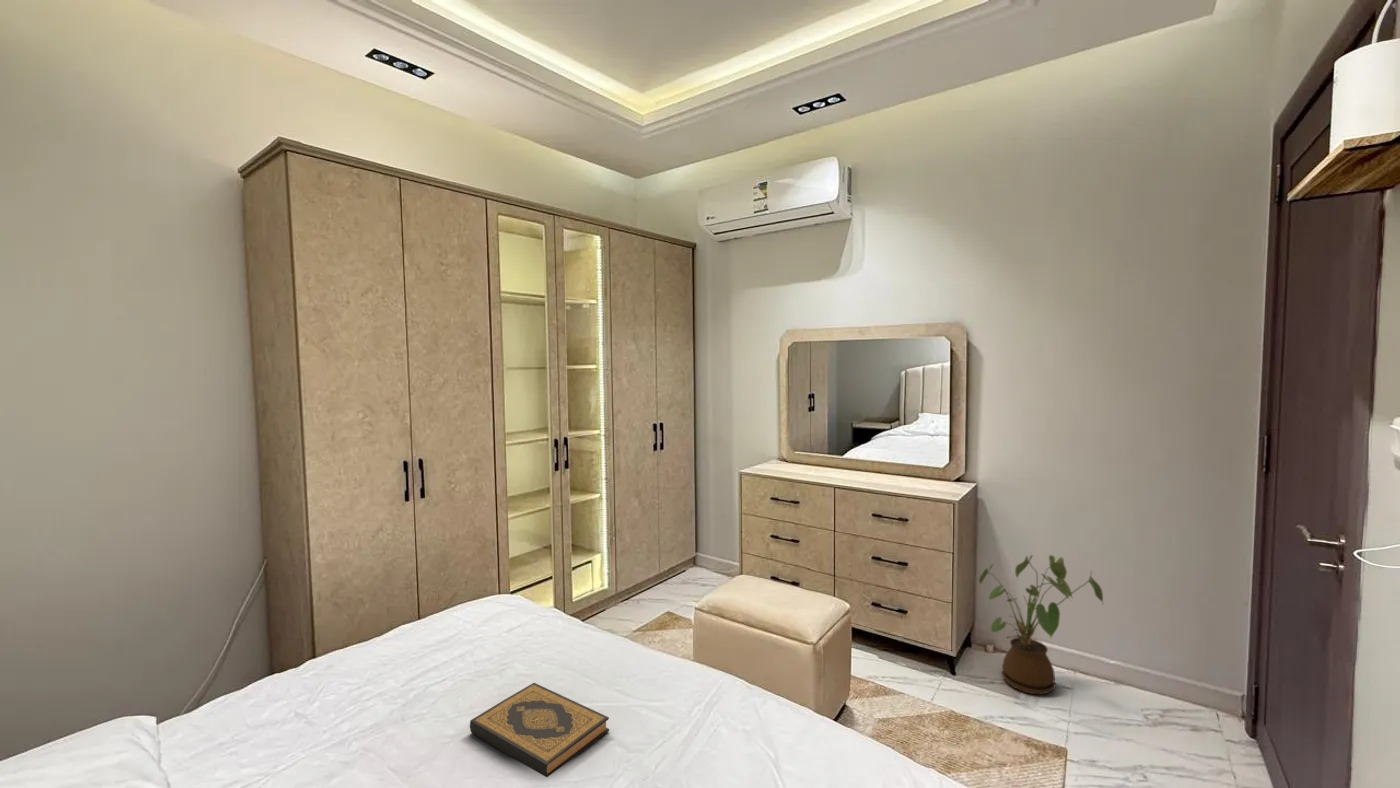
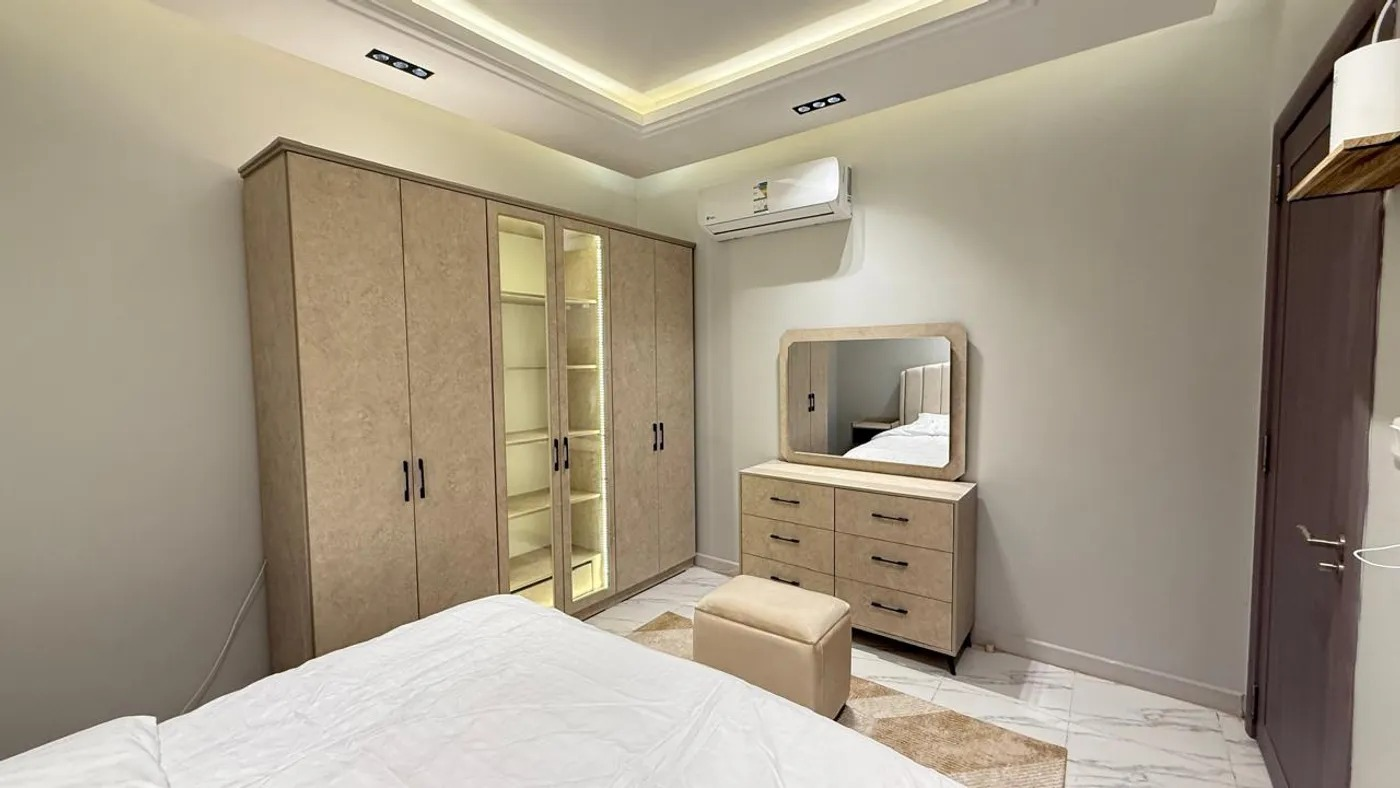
- hardback book (539, 725)
- house plant (1036, 625)
